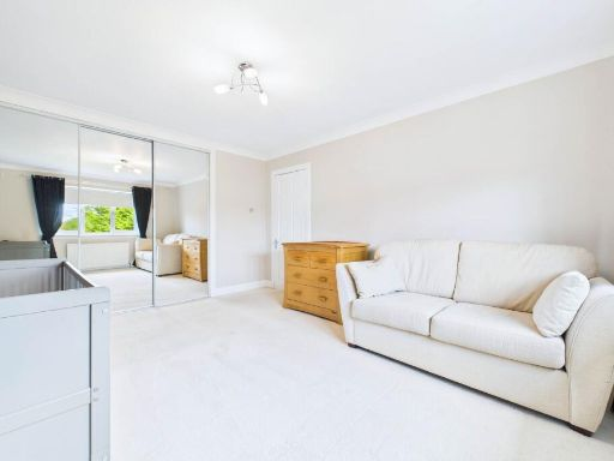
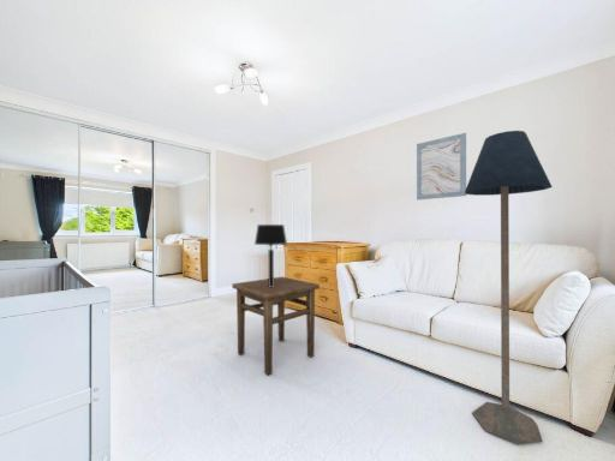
+ floor lamp (504, 279)
+ wall art (440, 168)
+ table lamp (270, 255)
+ side table (275, 319)
